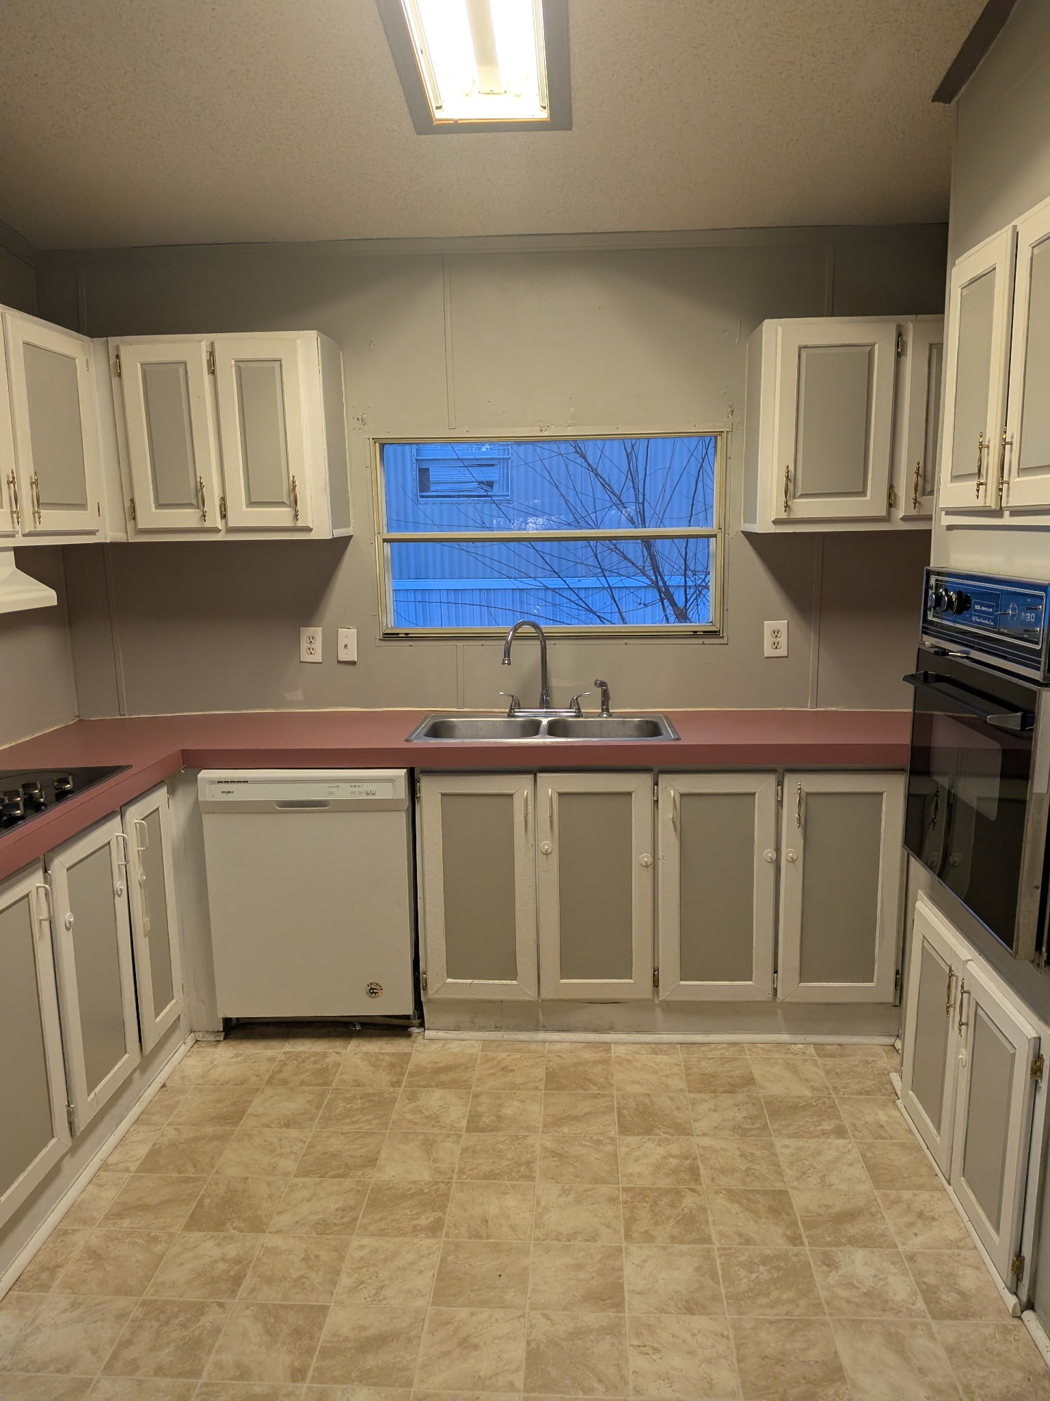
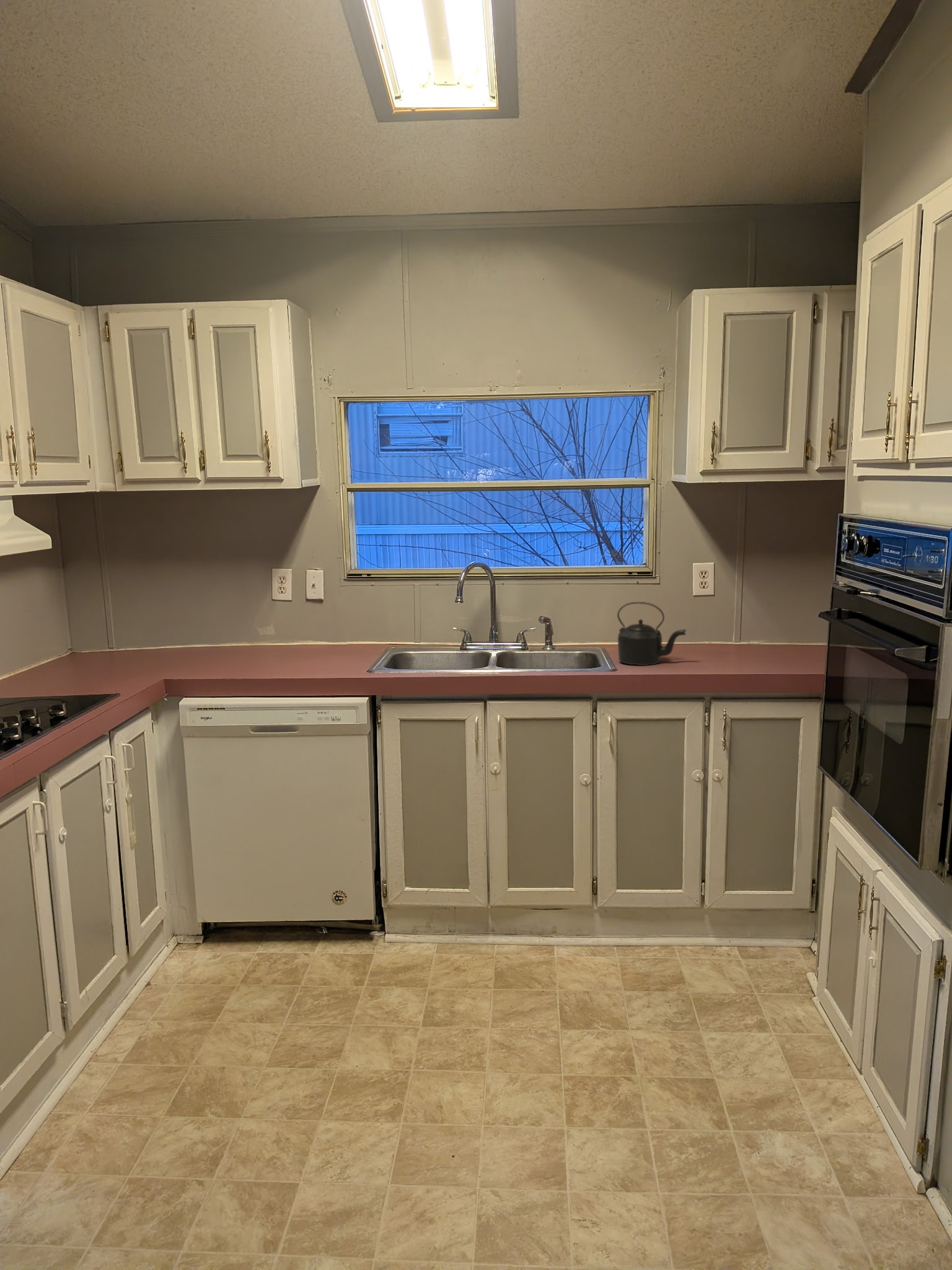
+ kettle (651, 633)
